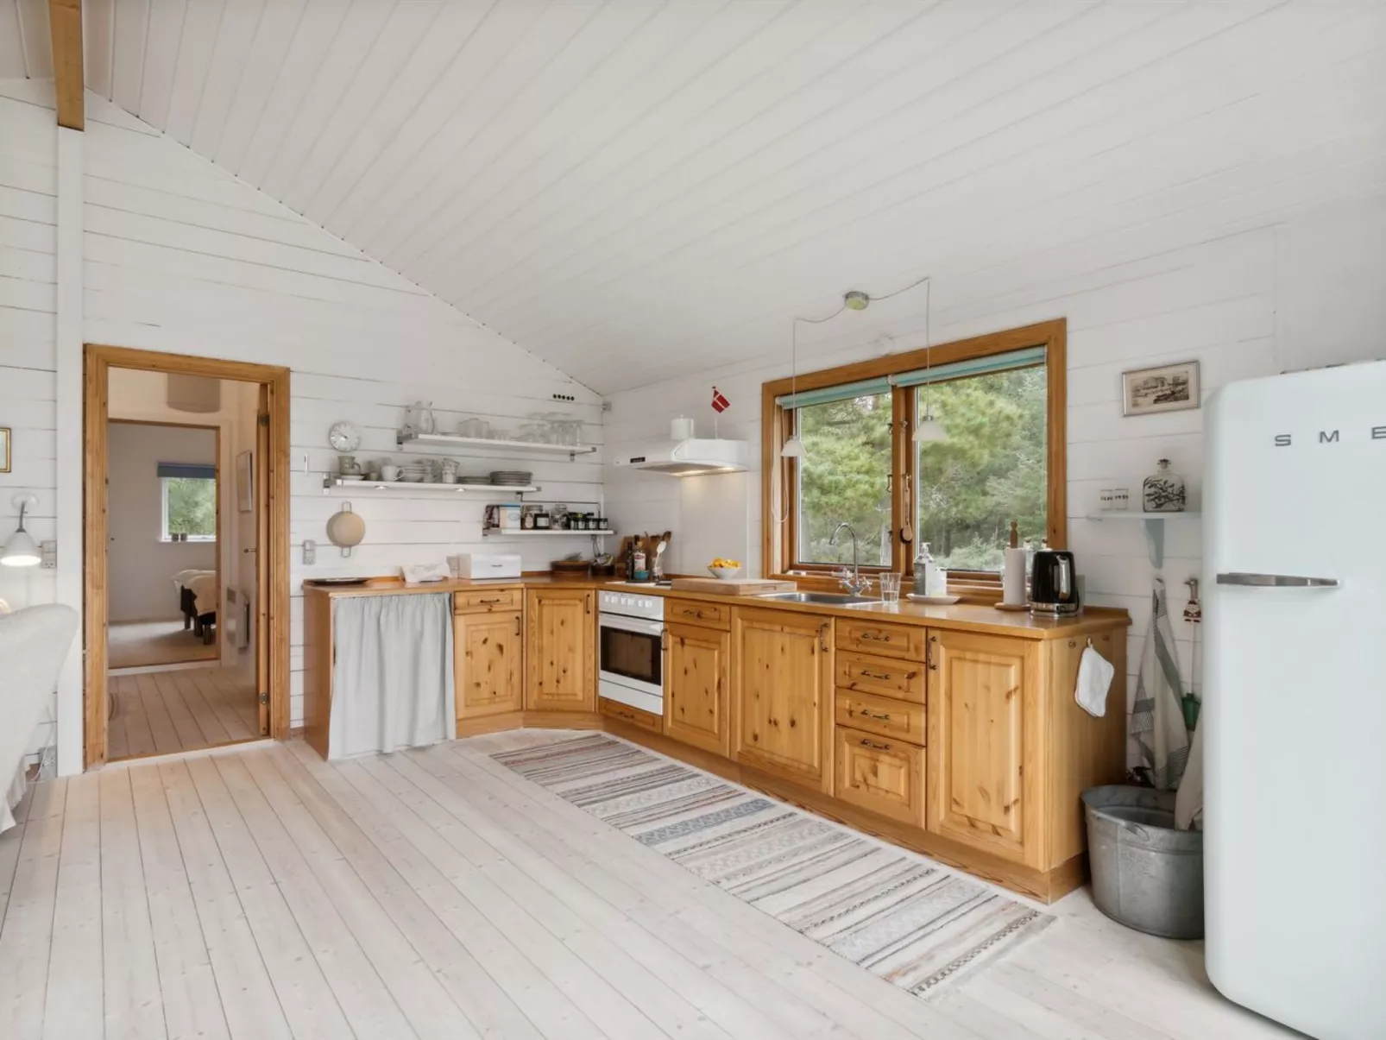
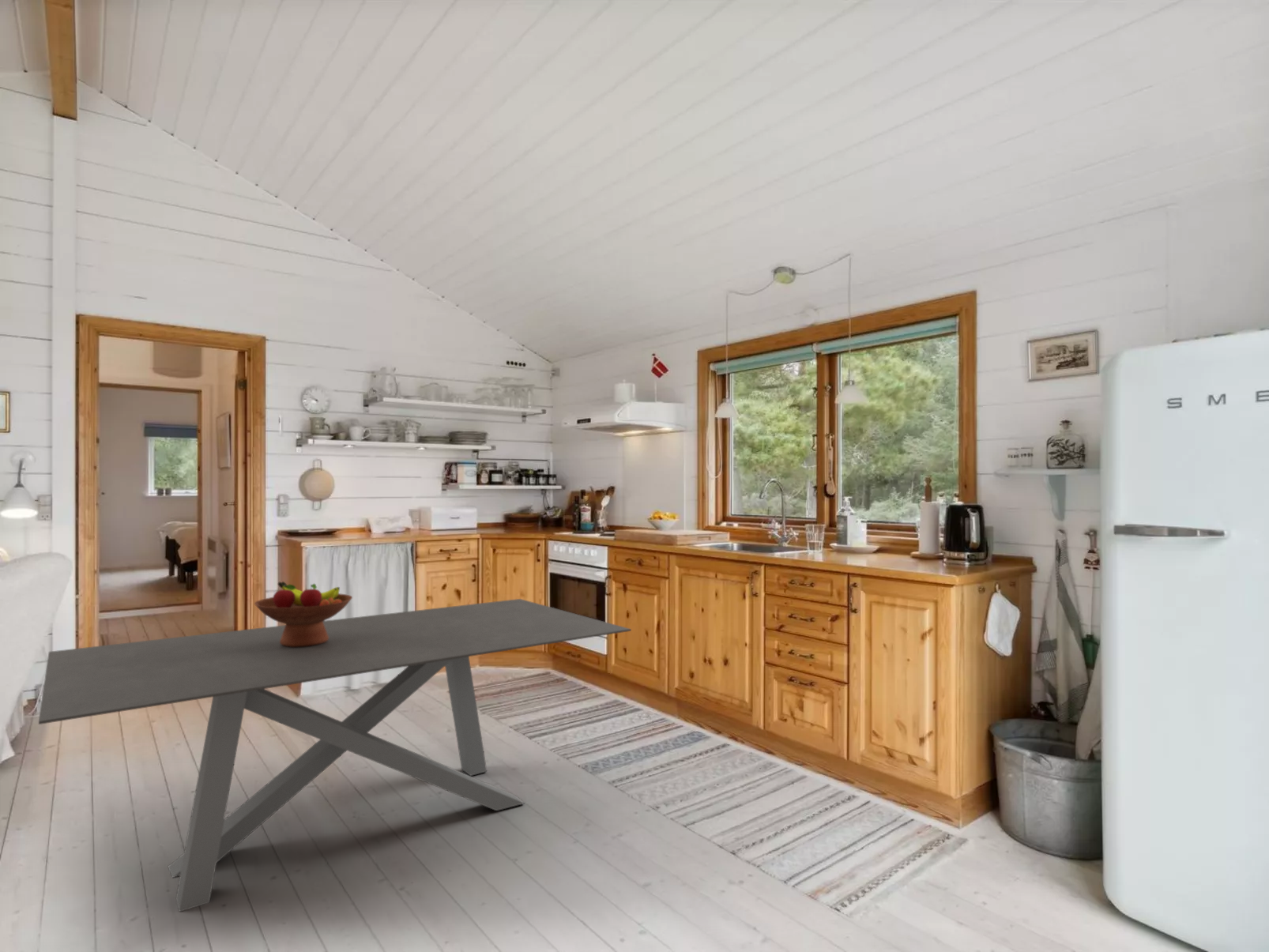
+ fruit bowl (304, 612)
+ dining table (360, 733)
